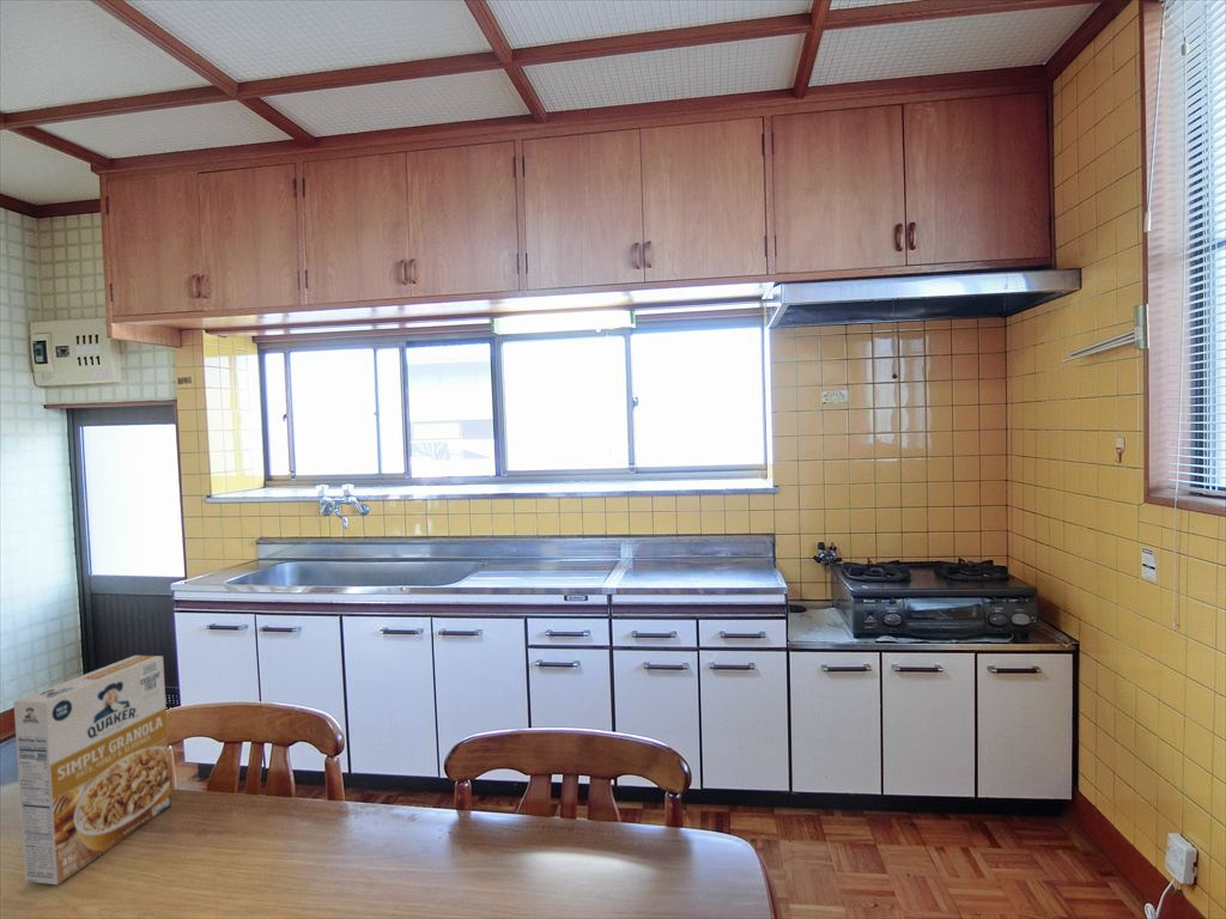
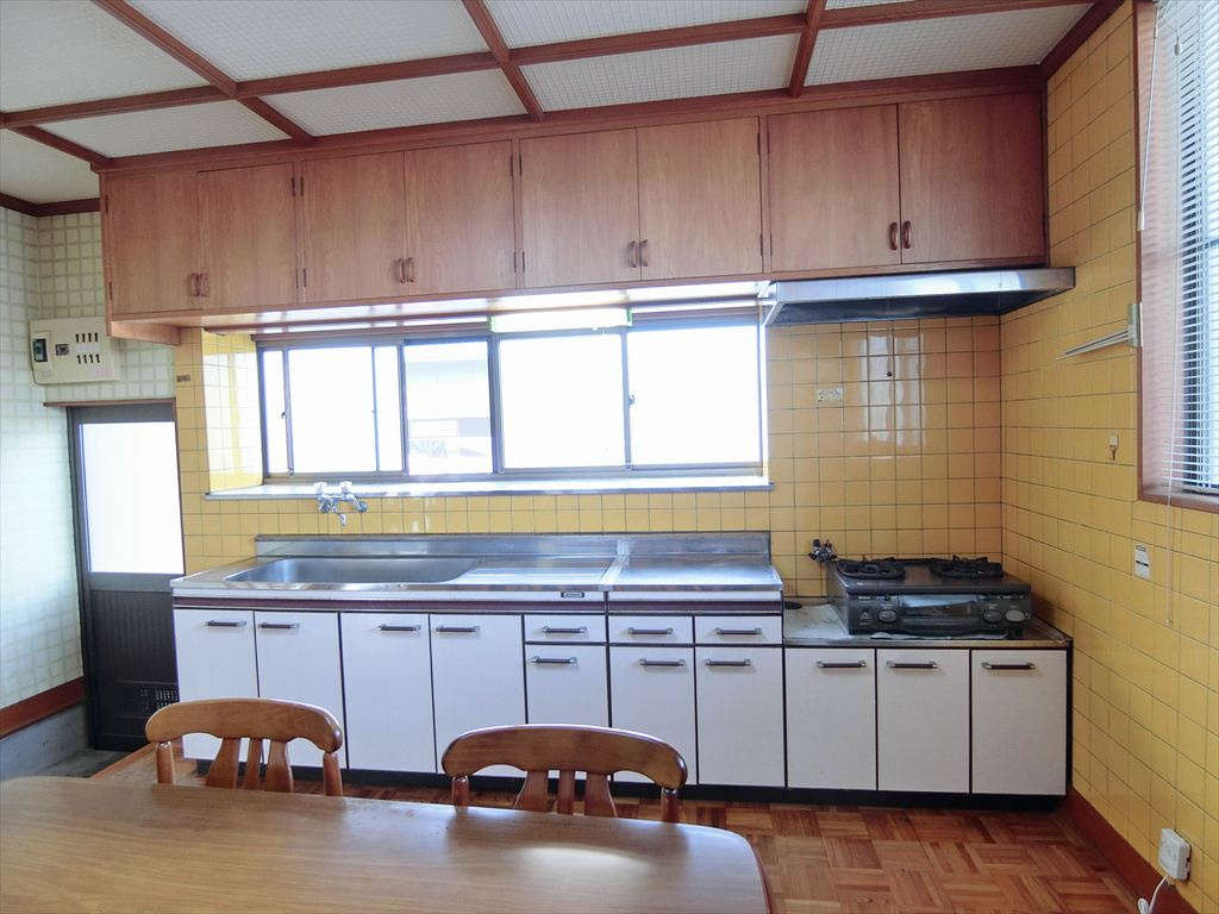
- cereal box (99, 759)
